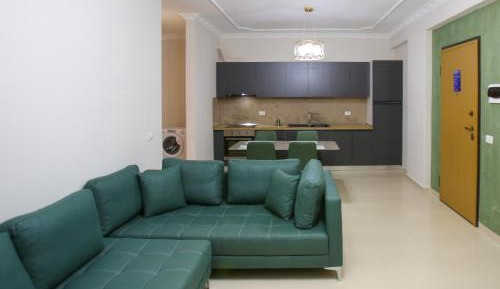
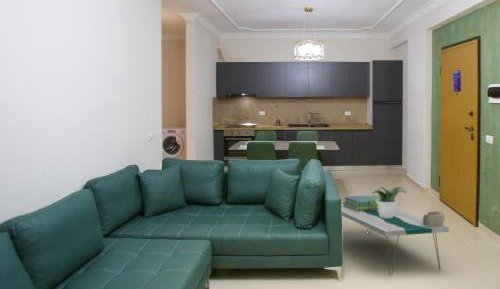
+ potted plant (389, 202)
+ decorative bowl (433, 218)
+ coffee table (378, 232)
+ stack of books (366, 202)
